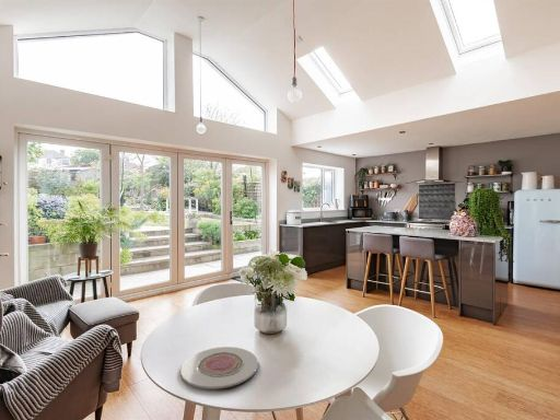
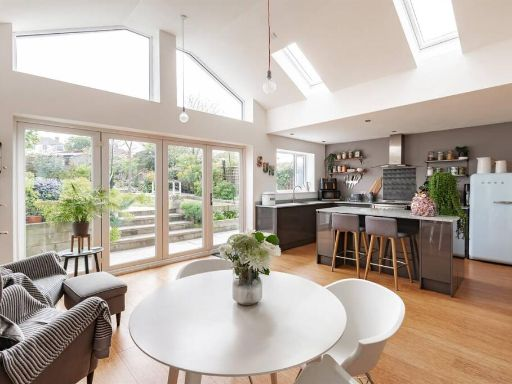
- plate (220, 364)
